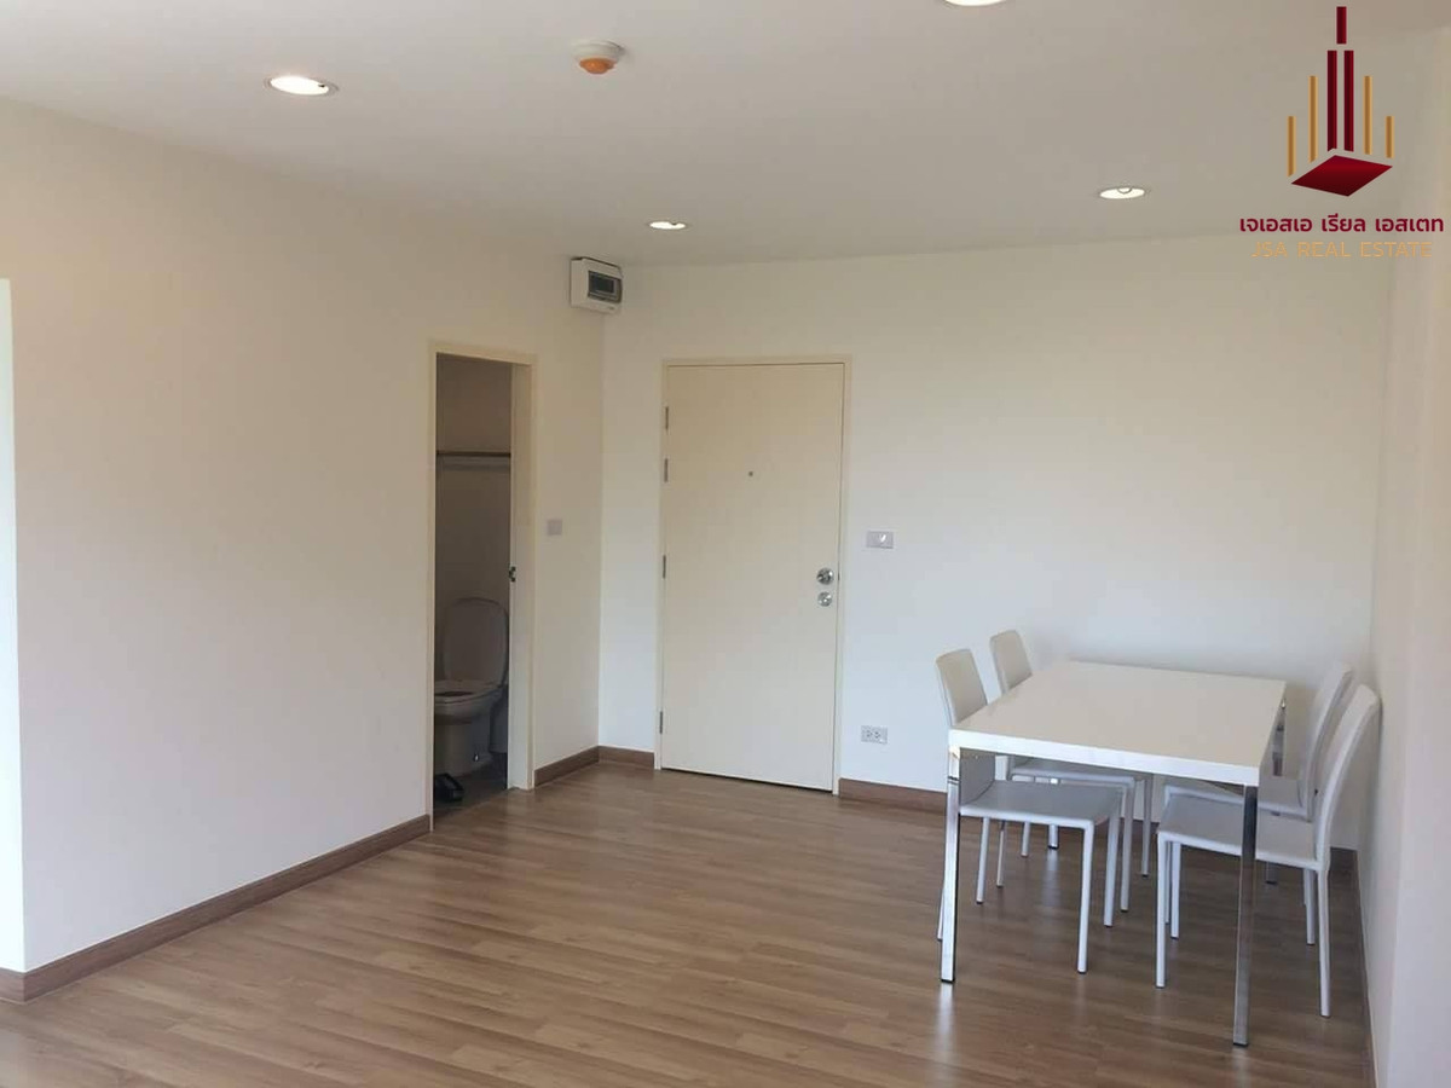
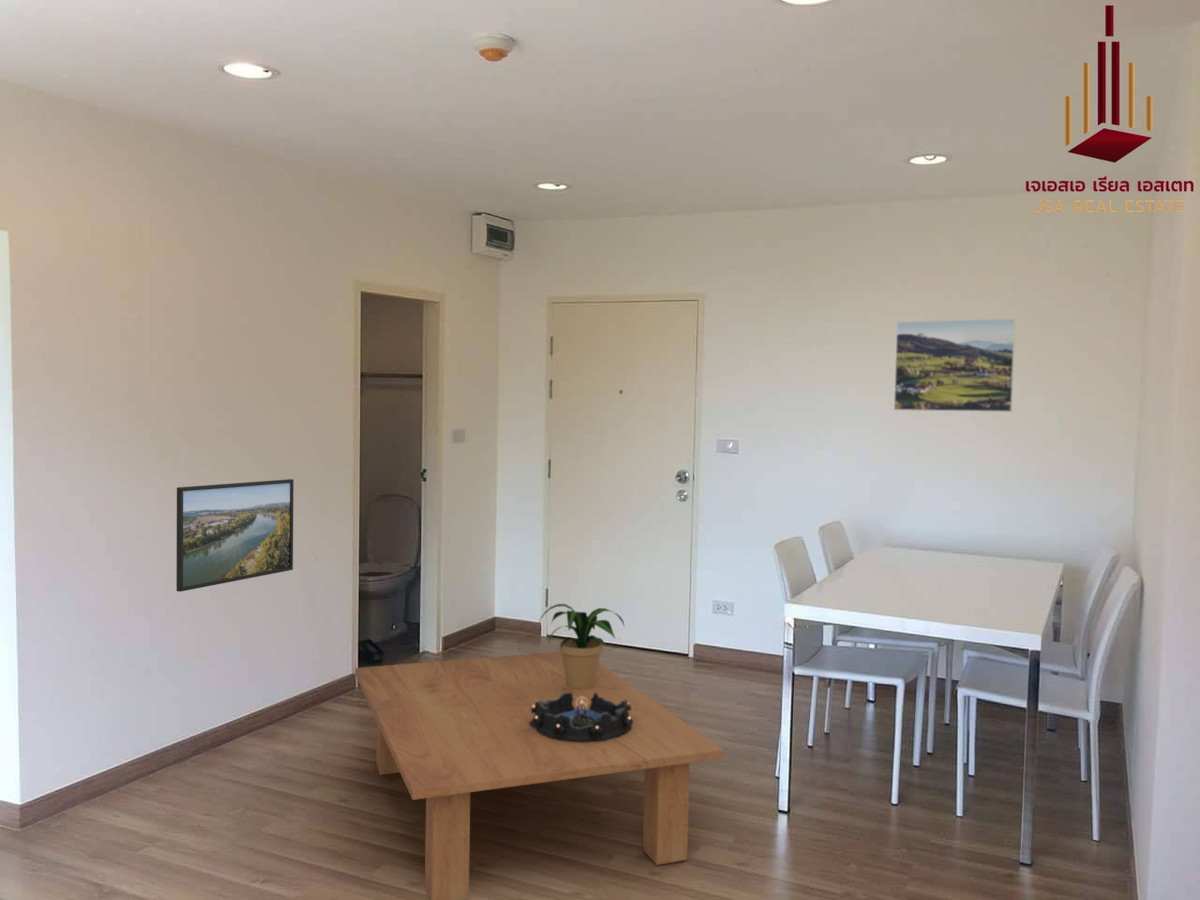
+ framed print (953, 365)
+ coffee table (515, 755)
+ decorative bowl (581, 712)
+ potted plant (580, 644)
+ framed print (238, 531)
